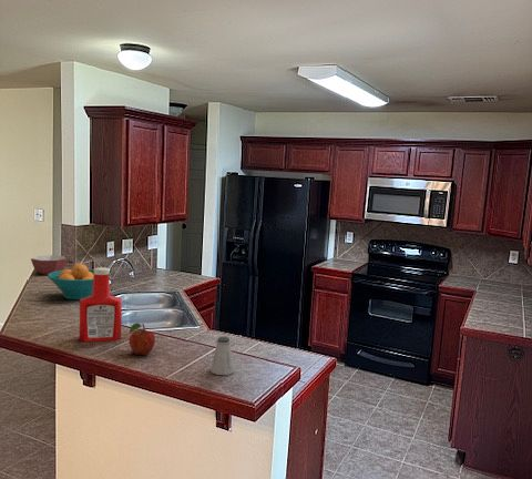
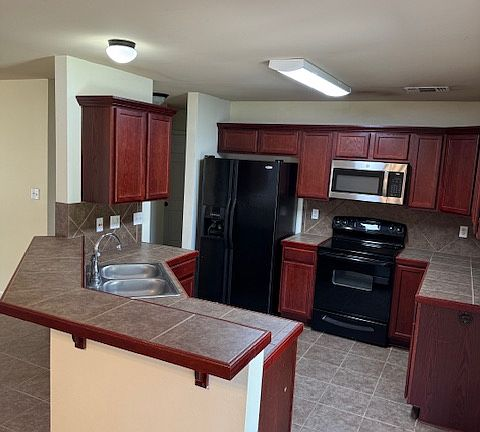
- saltshaker (223, 354)
- soap bottle (101, 304)
- bowl (50, 265)
- fruit bowl (79, 281)
- fruit (140, 338)
